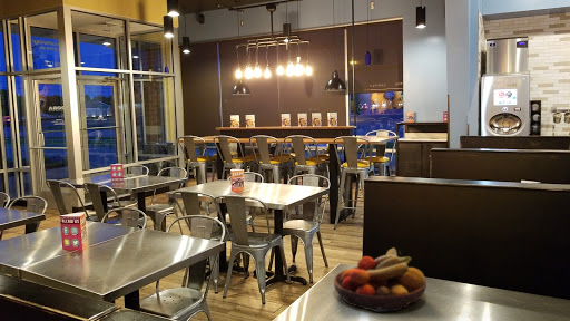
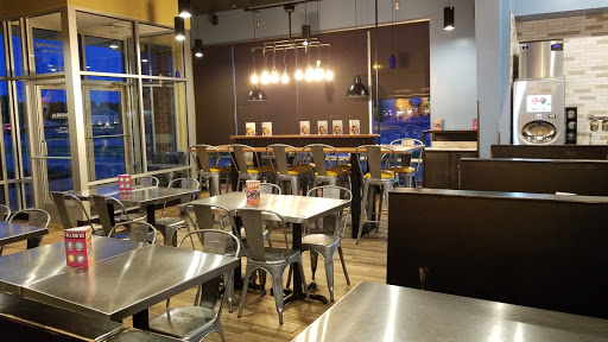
- fruit bowl (379, 275)
